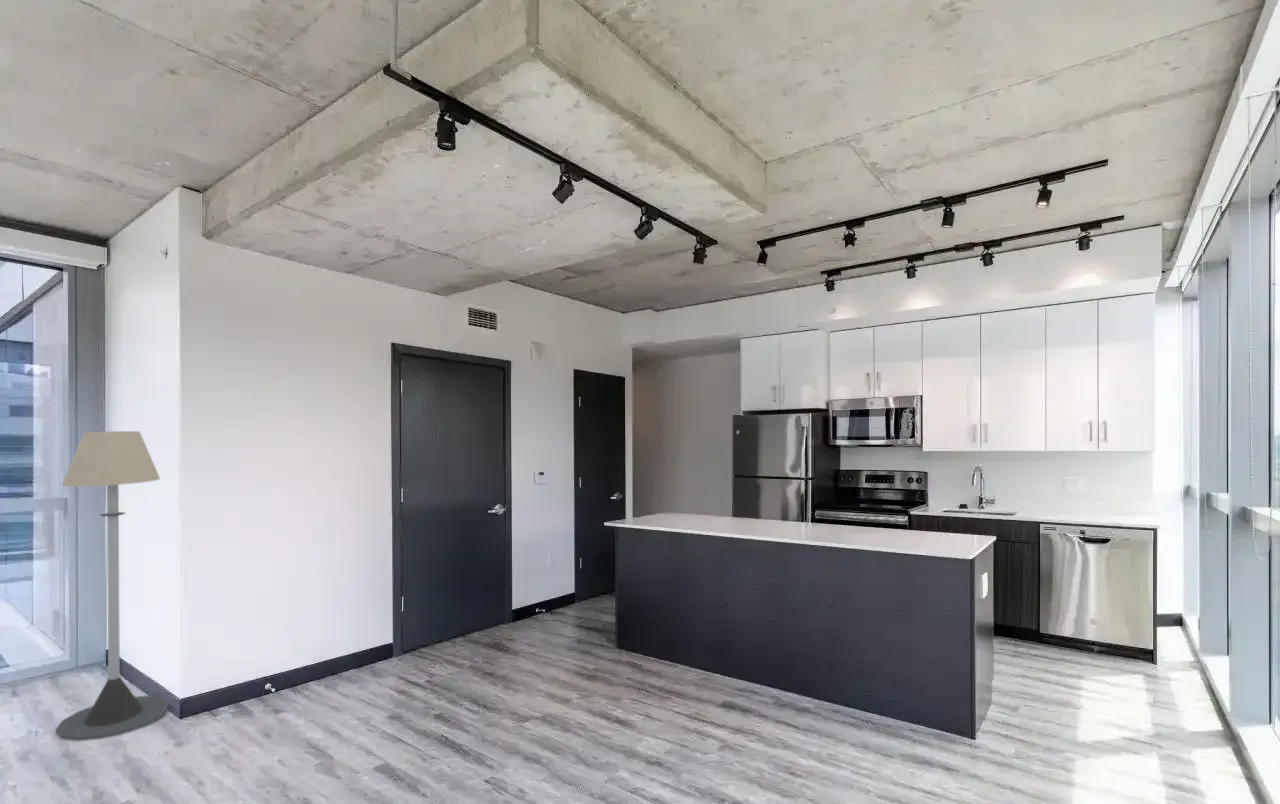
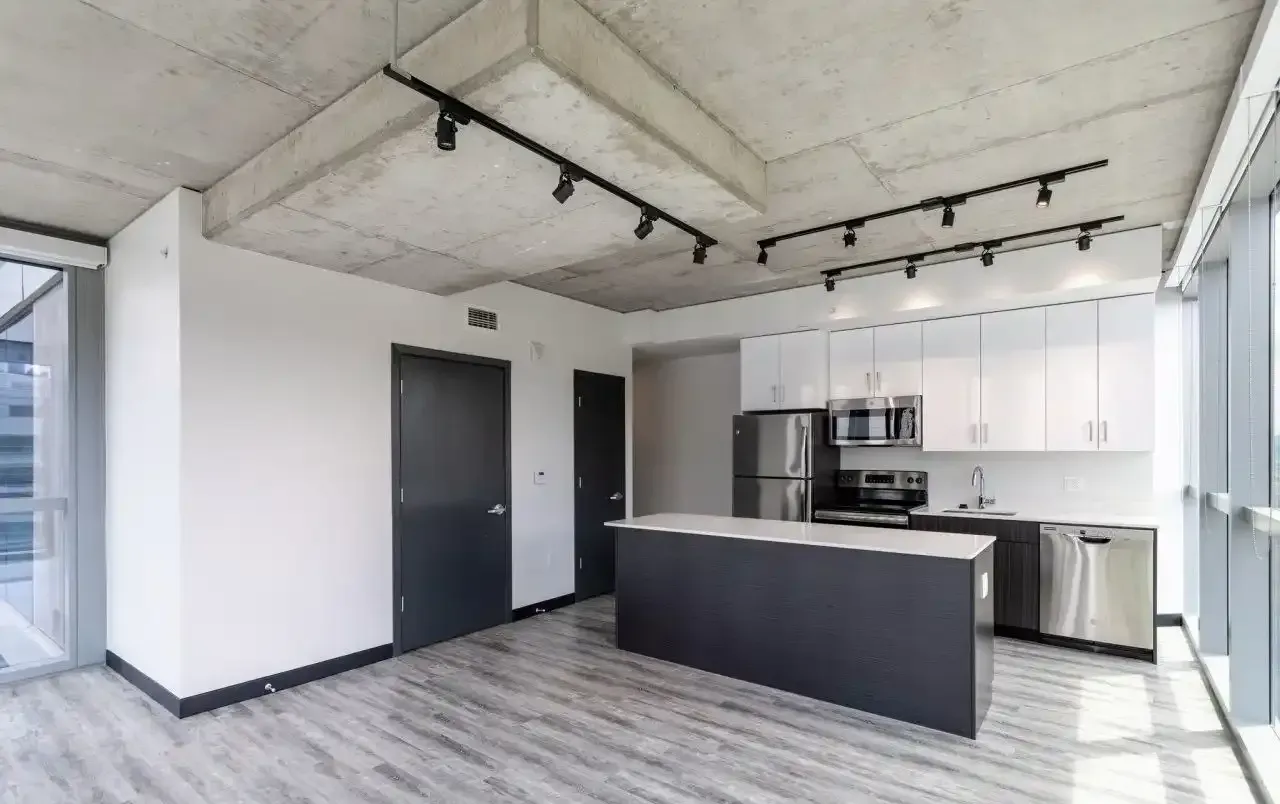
- floor lamp (113, 576)
